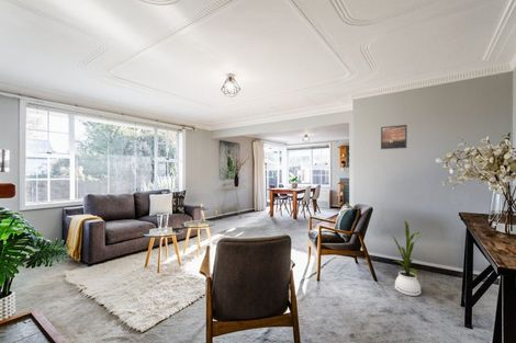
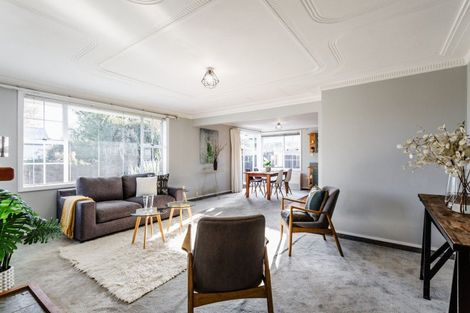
- house plant (407, 255)
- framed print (393, 137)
